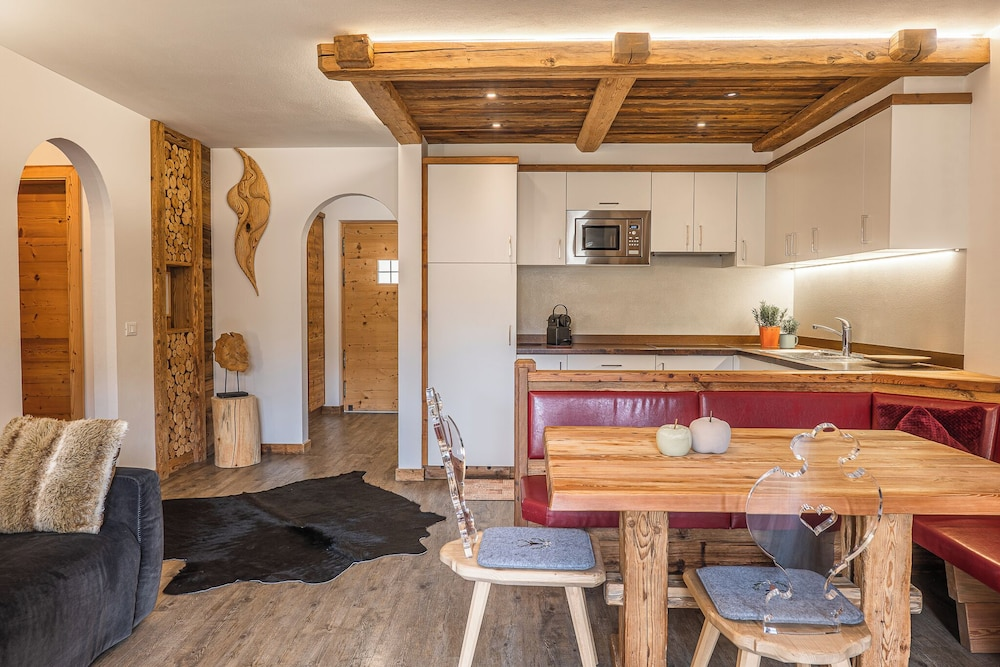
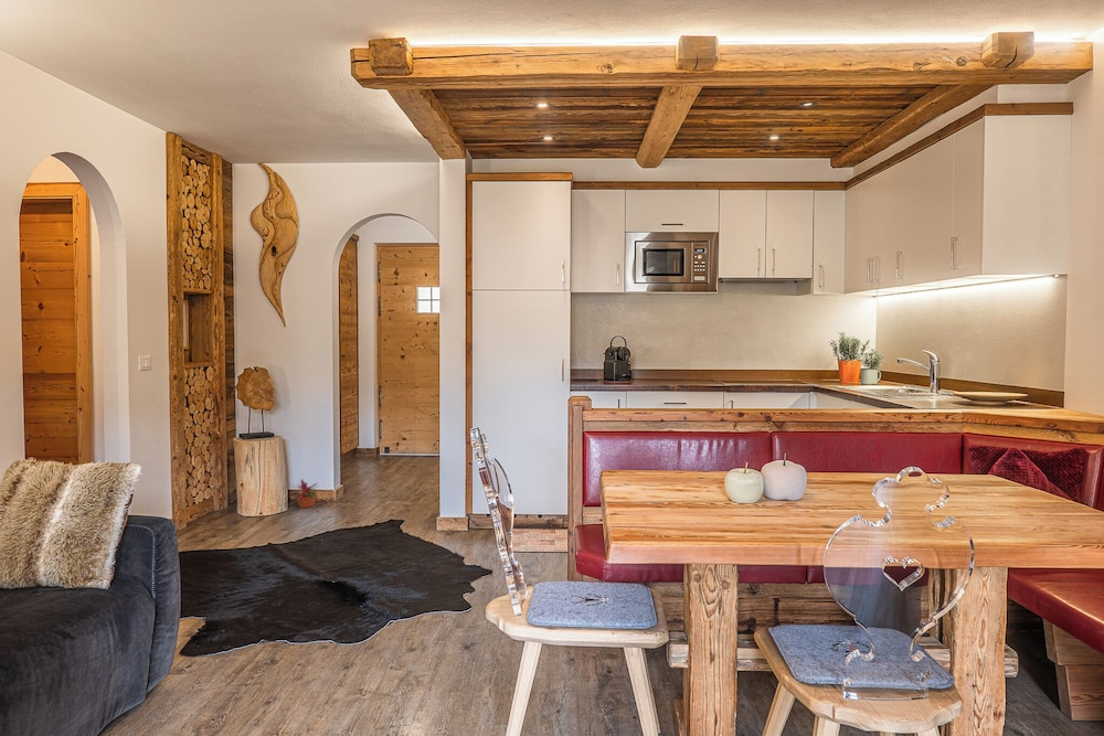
+ potted plant (306, 491)
